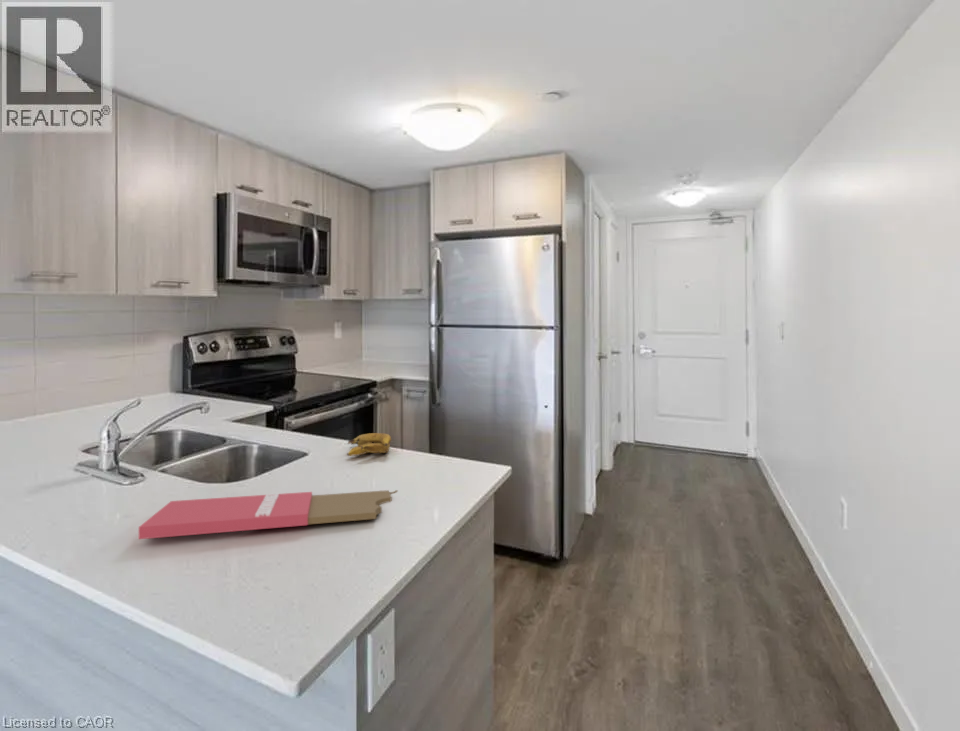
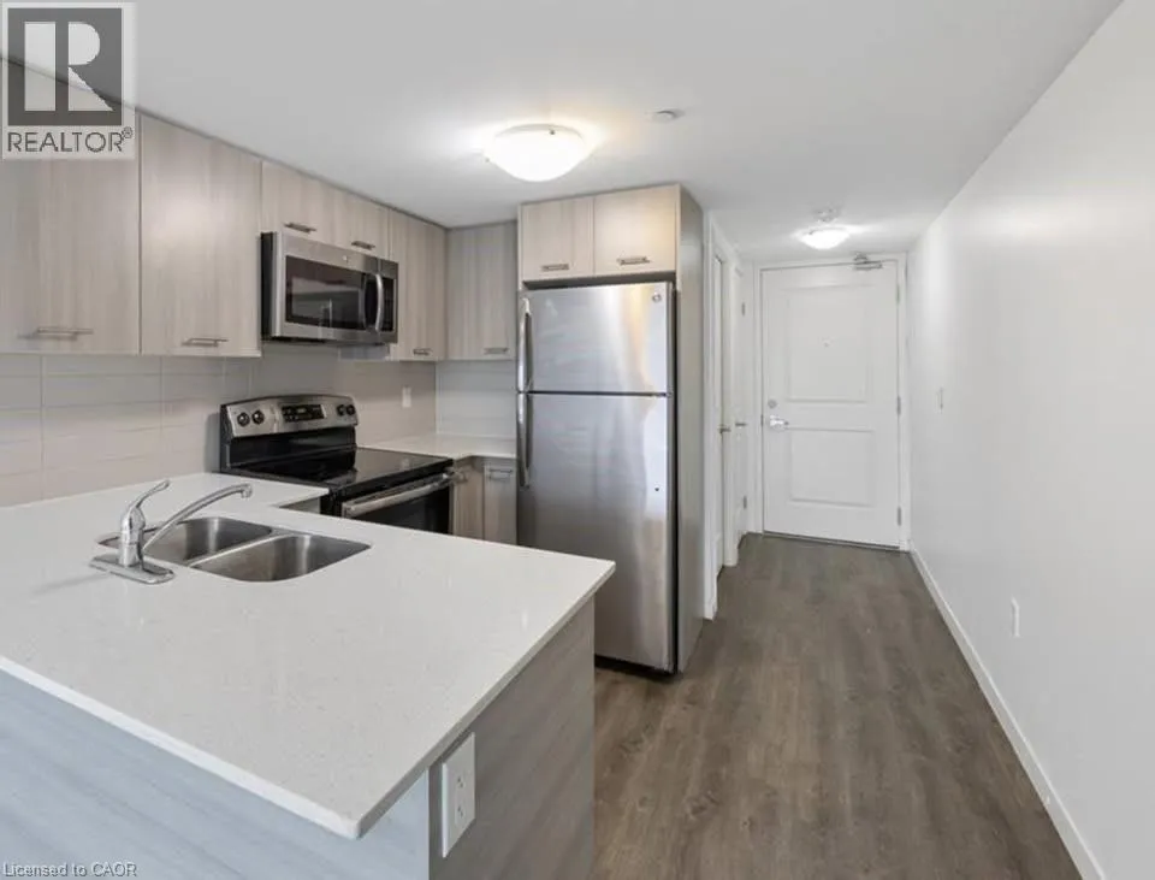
- banana (366, 443)
- cutting board (287, 506)
